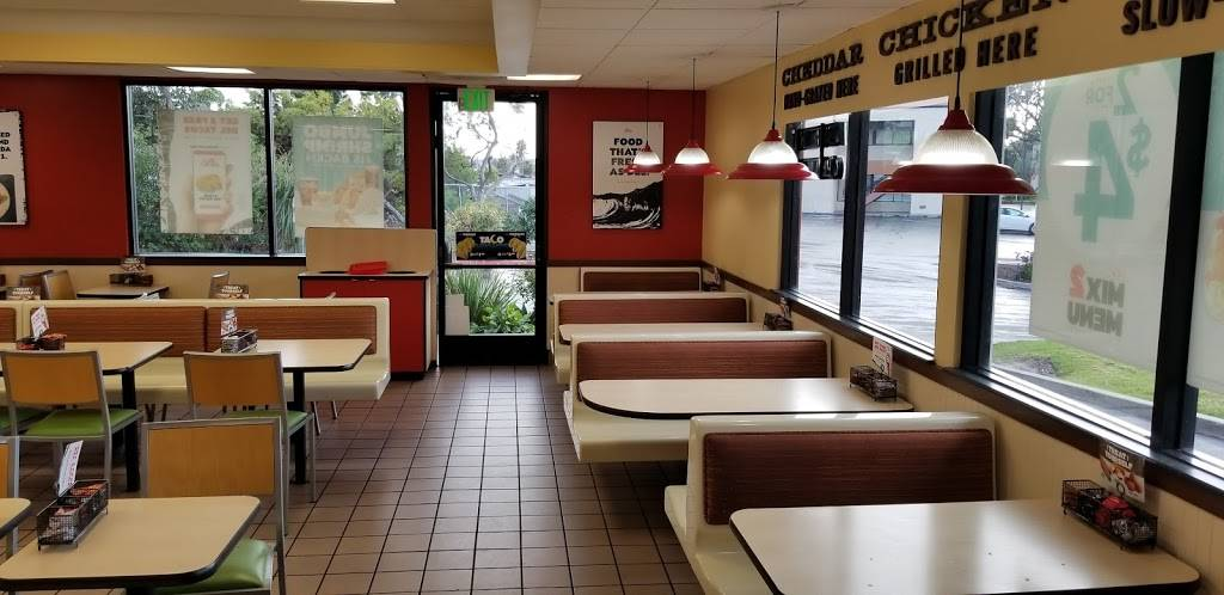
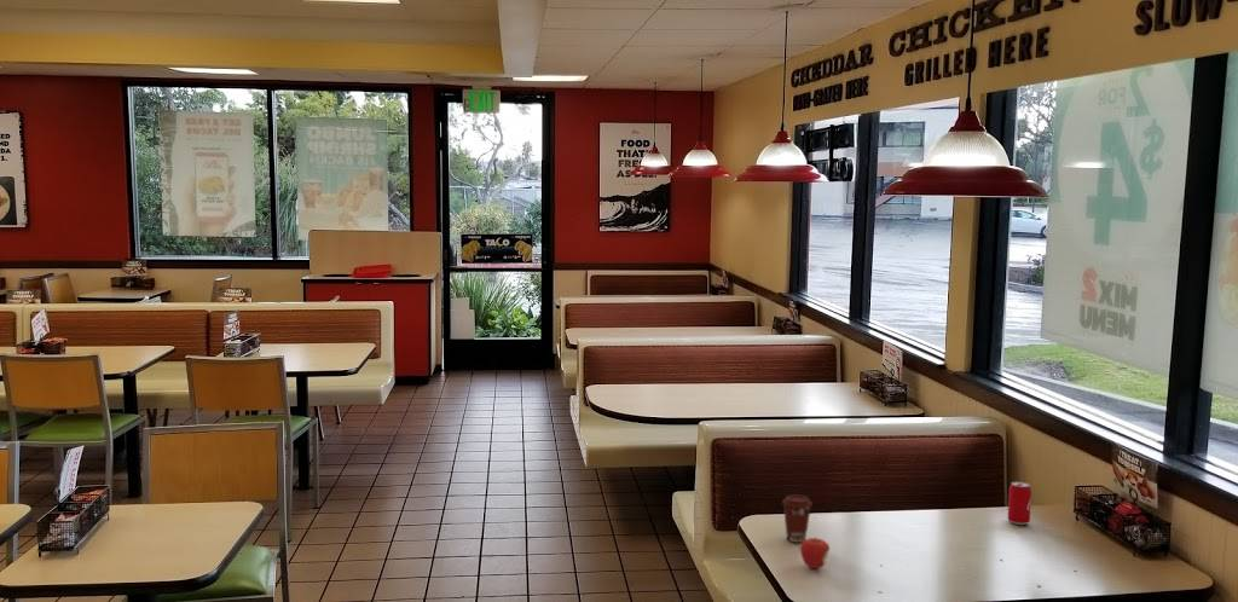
+ apple (814, 551)
+ beverage can (1019, 503)
+ coffee cup (797, 519)
